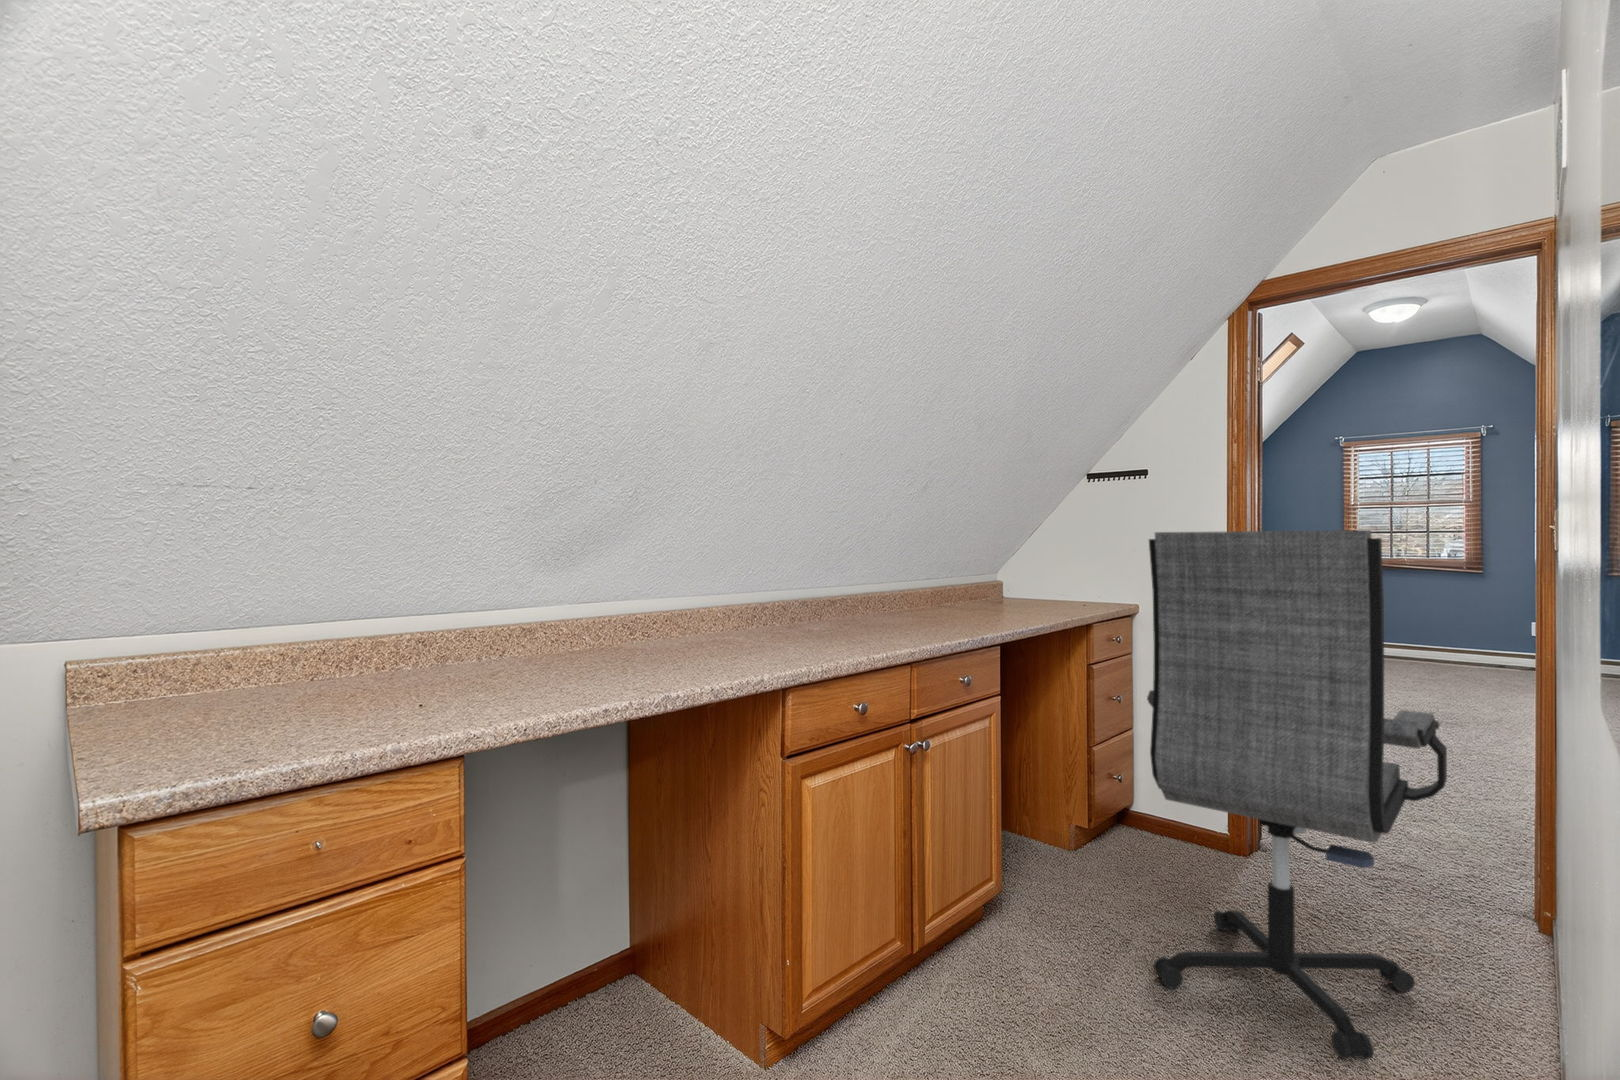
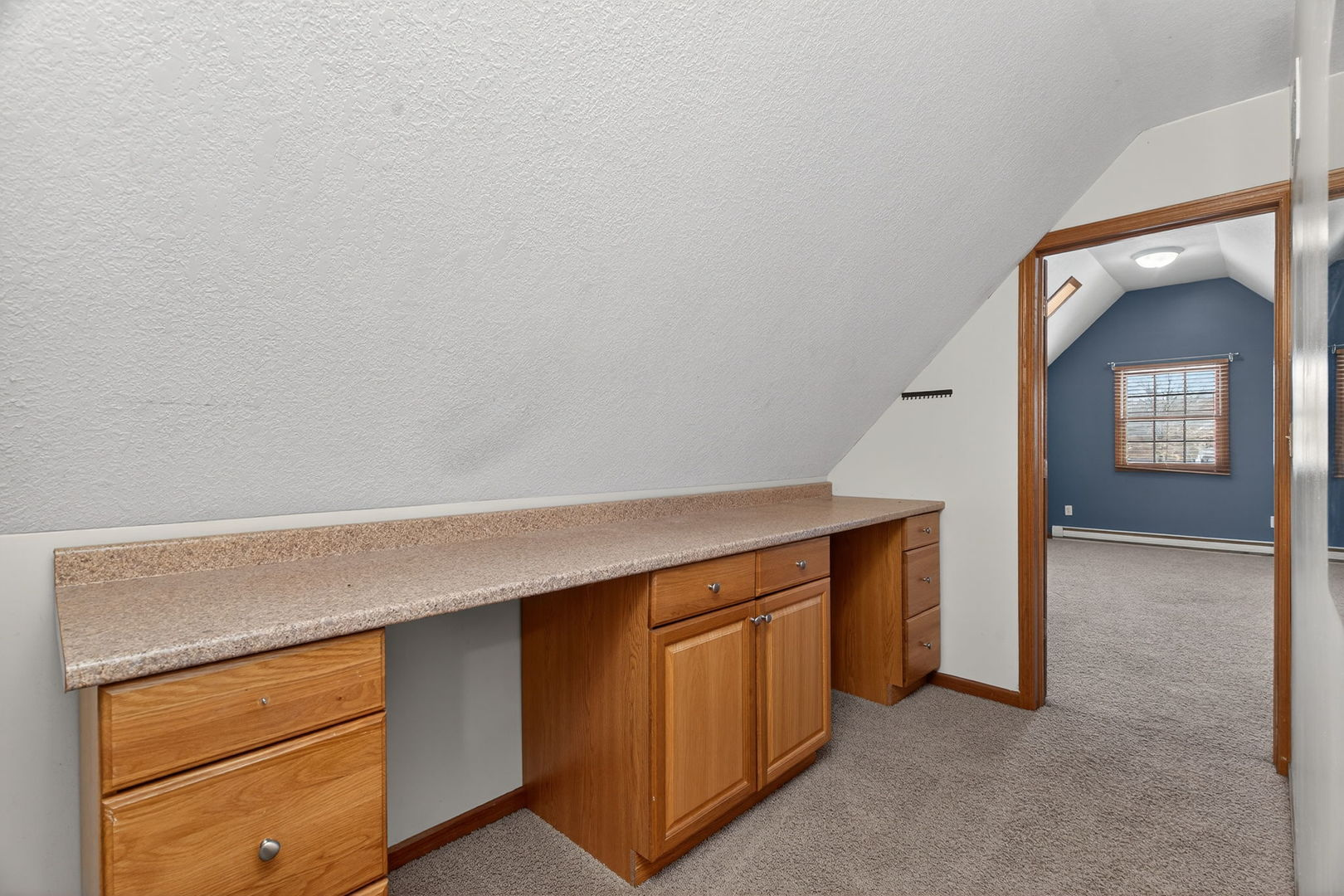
- office chair (1282, 755)
